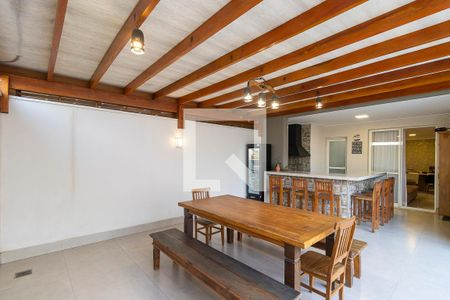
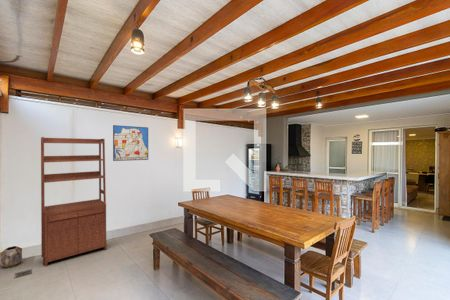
+ wall art (131, 143)
+ planter (11, 256)
+ bookshelf (75, 202)
